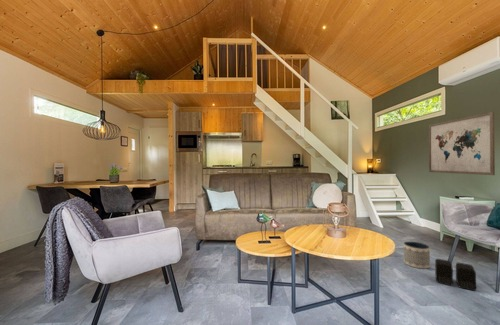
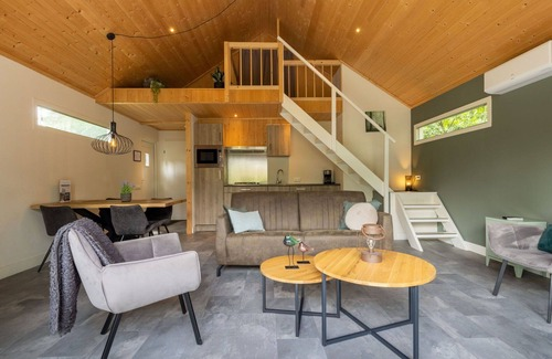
- speaker (452, 273)
- wall art (456, 146)
- planter (416, 254)
